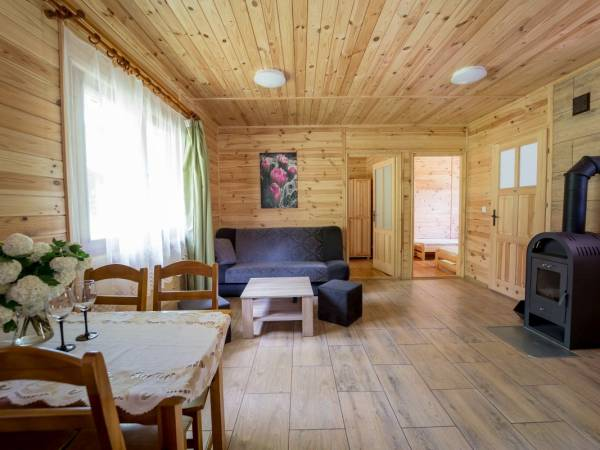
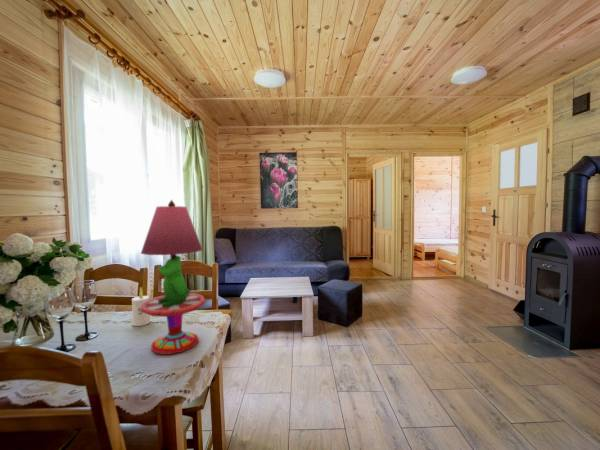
+ table lamp (173, 272)
+ candle (140, 305)
